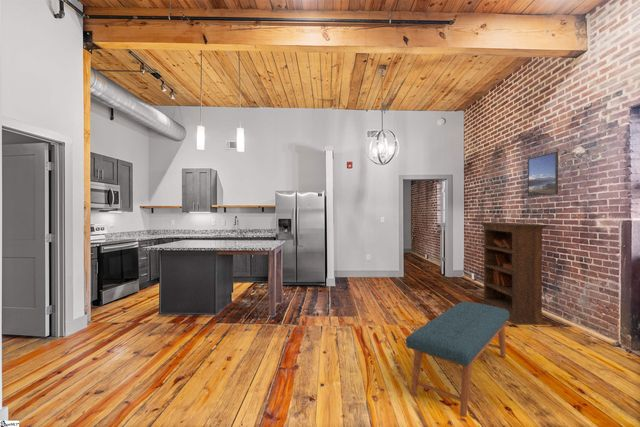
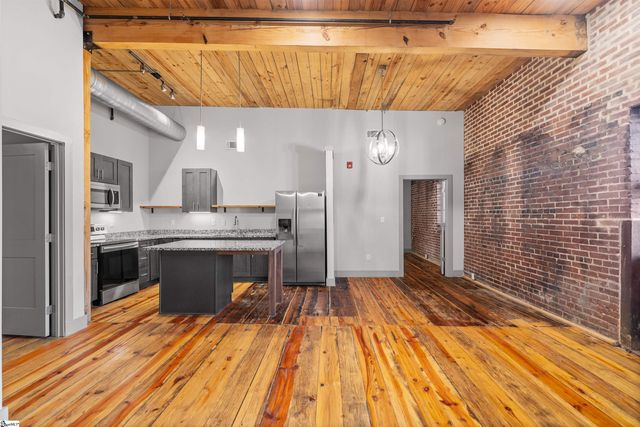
- bookcase (510, 268)
- bench (463, 345)
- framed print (541, 175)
